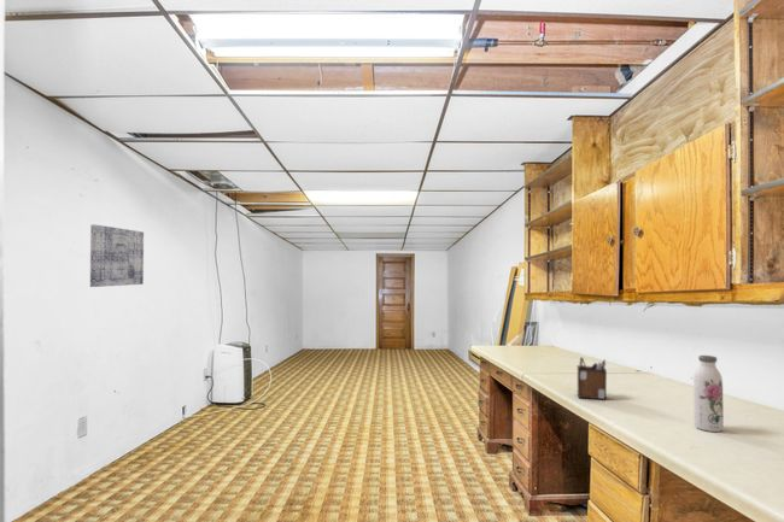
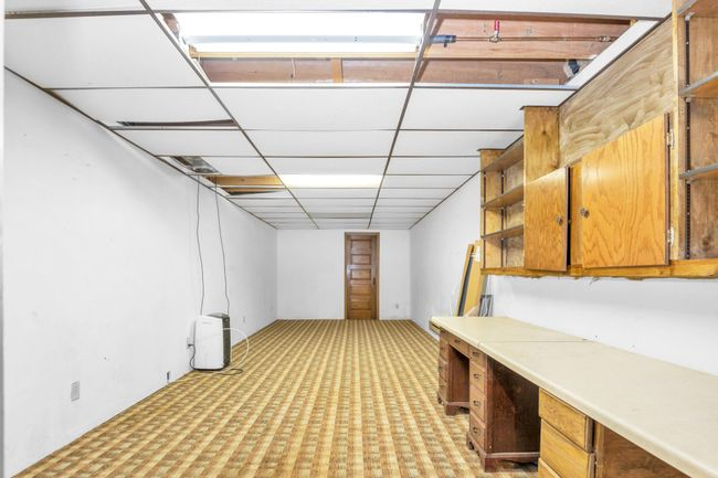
- desk organizer (591, 376)
- wall art (118, 257)
- water bottle (708, 392)
